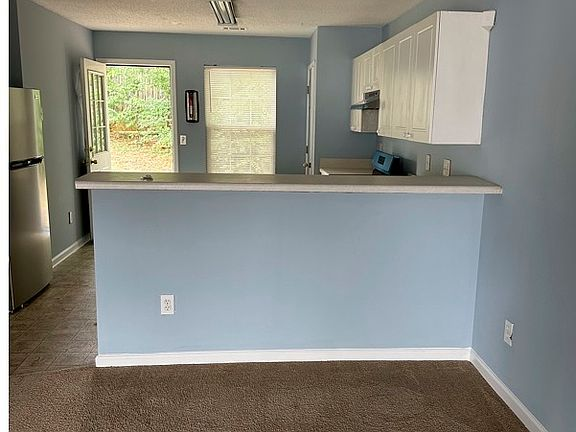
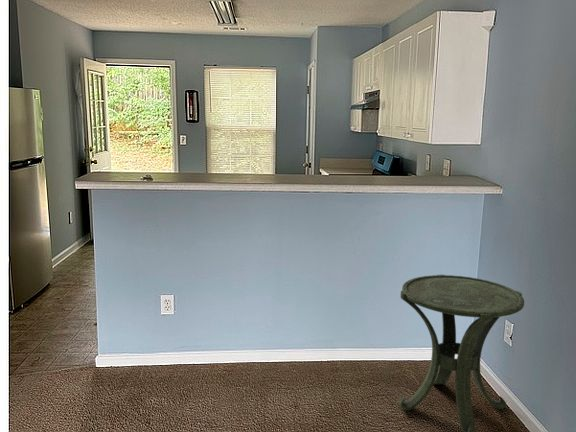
+ side table (456, 350)
